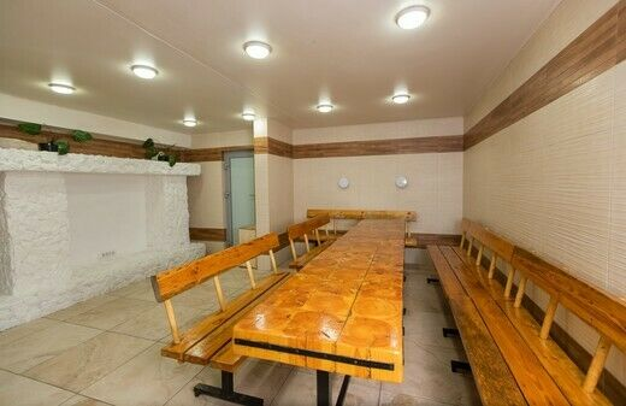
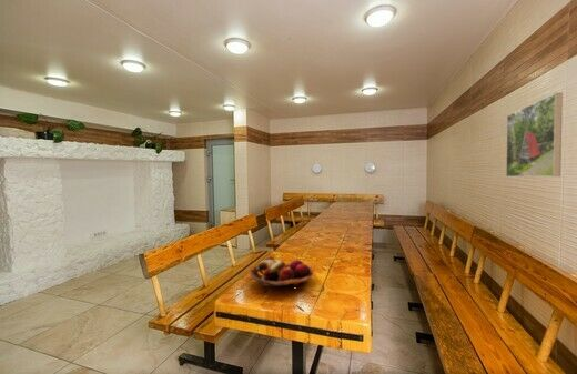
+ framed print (529, 141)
+ fruit basket (281, 271)
